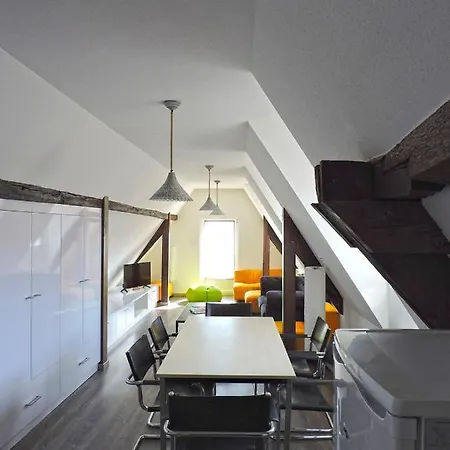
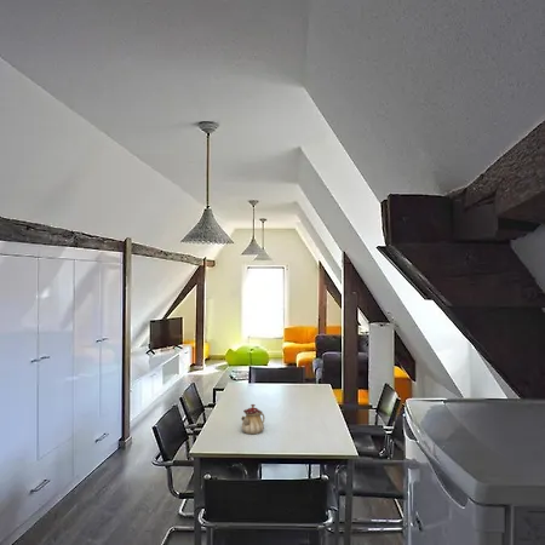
+ teapot (253, 417)
